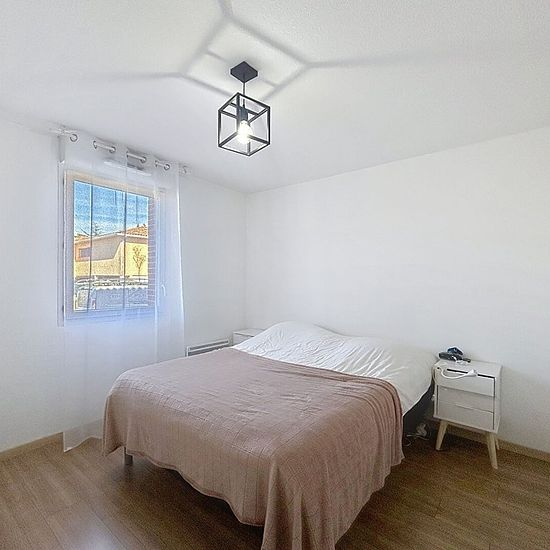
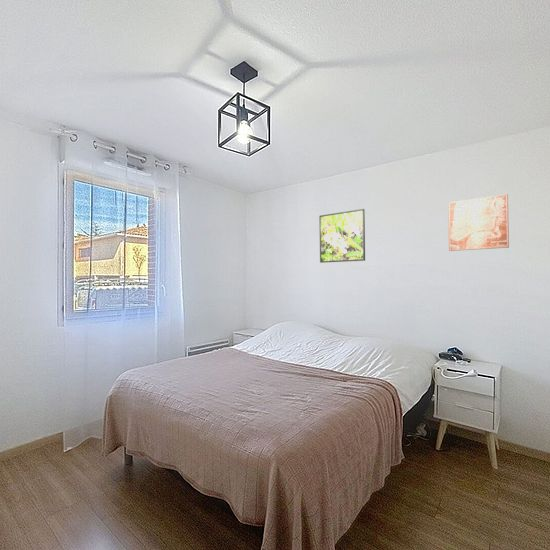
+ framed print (341, 237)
+ wall art (477, 224)
